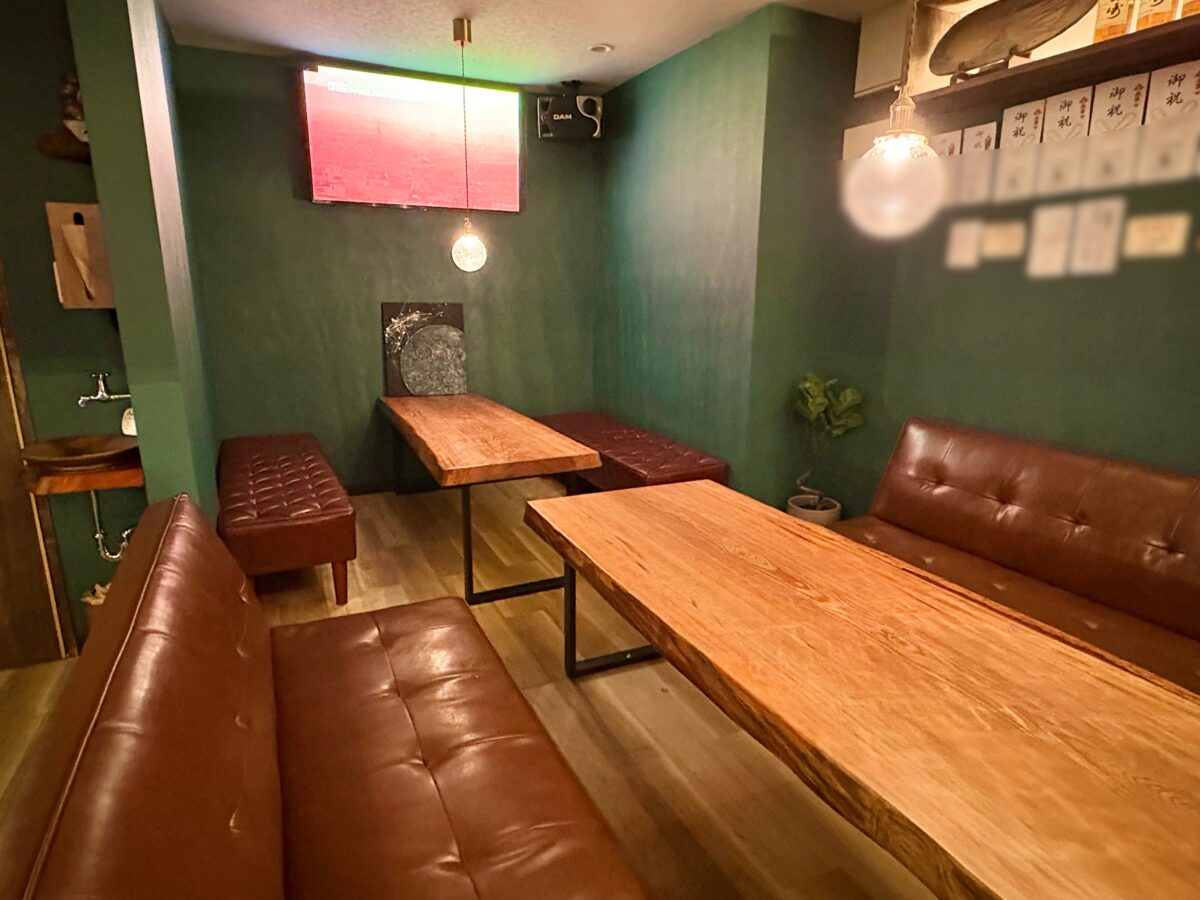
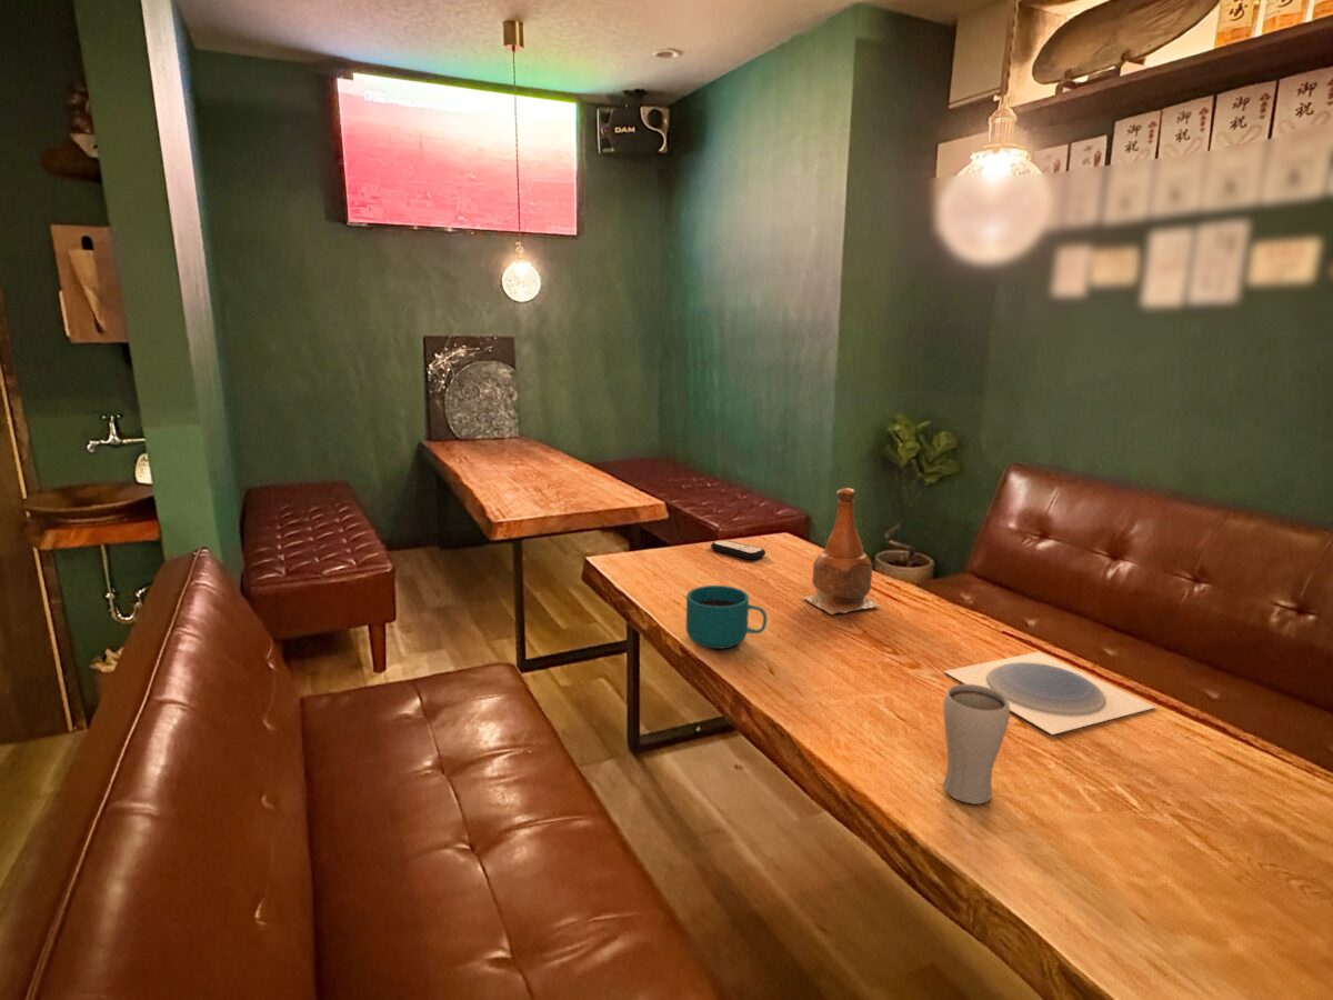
+ bottle (843, 547)
+ remote control (736, 549)
+ drinking glass (972, 744)
+ bowl (1045, 682)
+ cup (726, 619)
